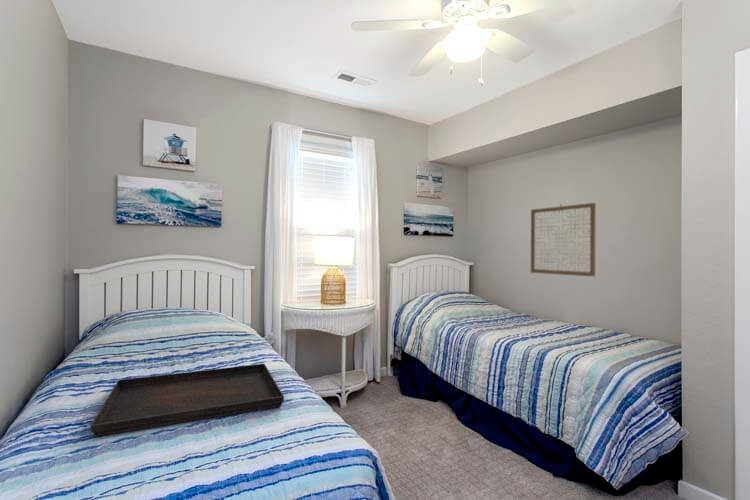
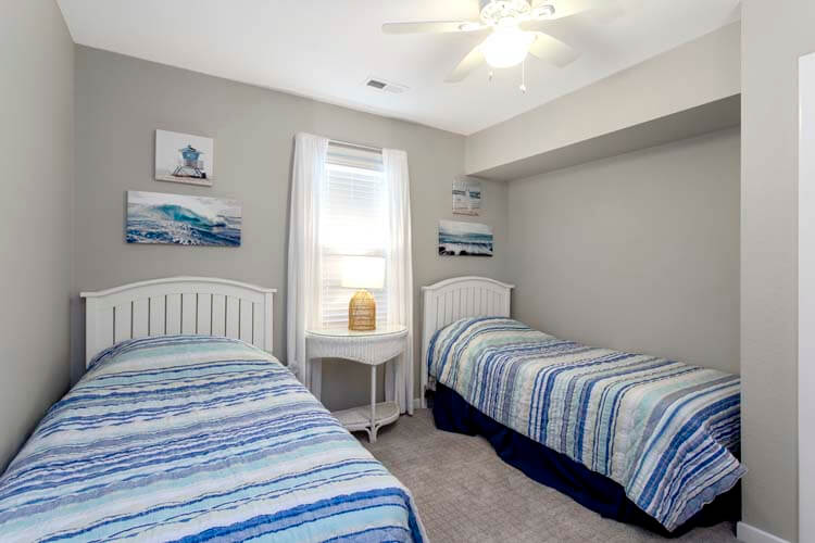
- serving tray (196, 392)
- wall art (560, 238)
